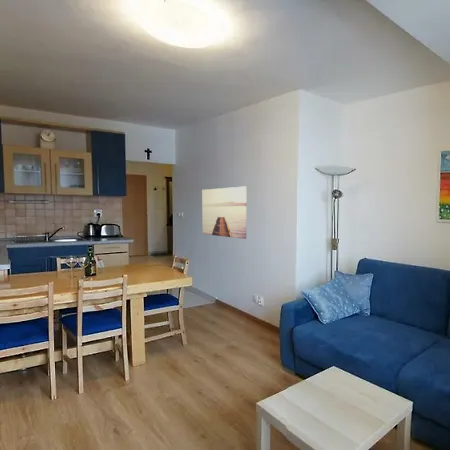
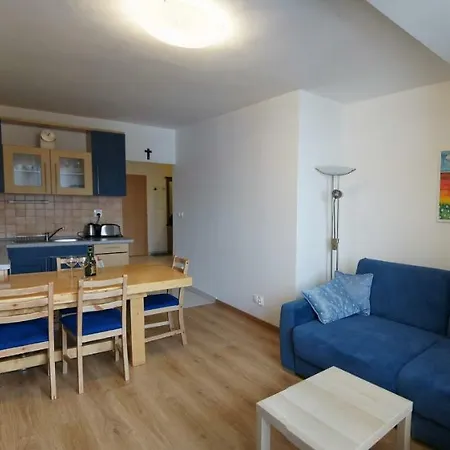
- wall art (222, 212)
